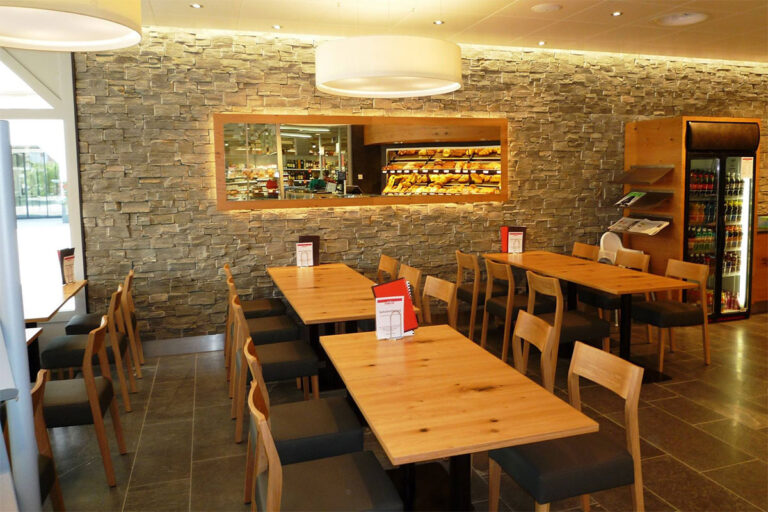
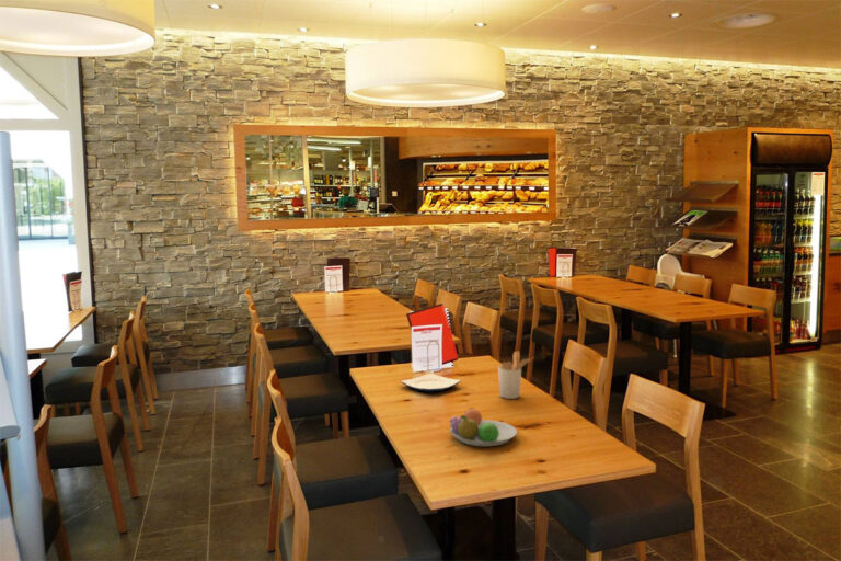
+ plate (430, 383)
+ fruit bowl (482, 424)
+ utensil holder (515, 375)
